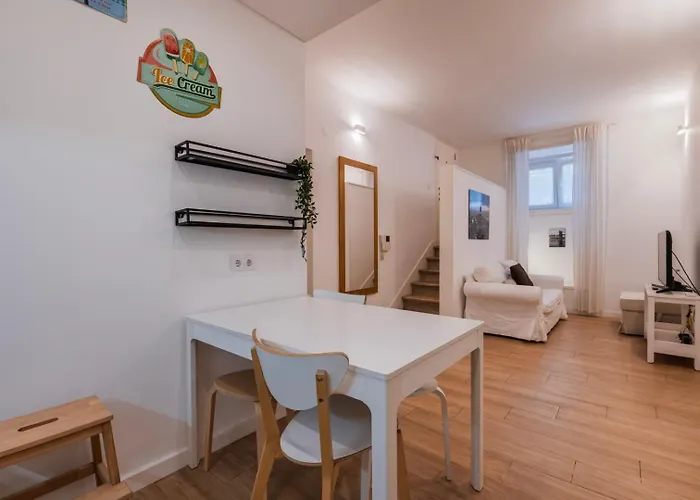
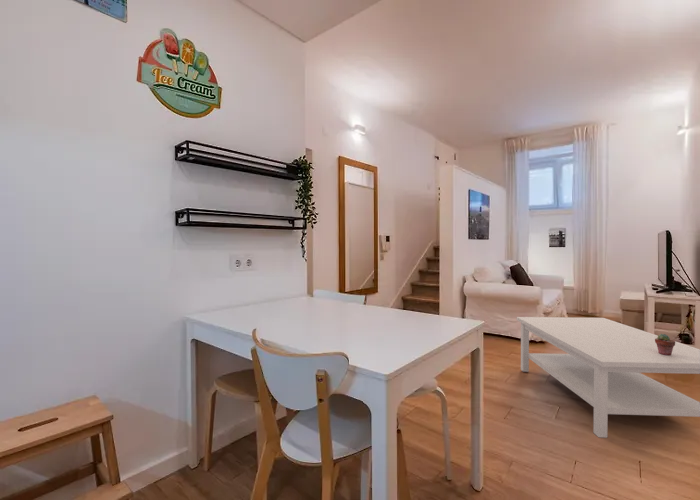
+ potted succulent (664, 343)
+ coffee table (602, 366)
